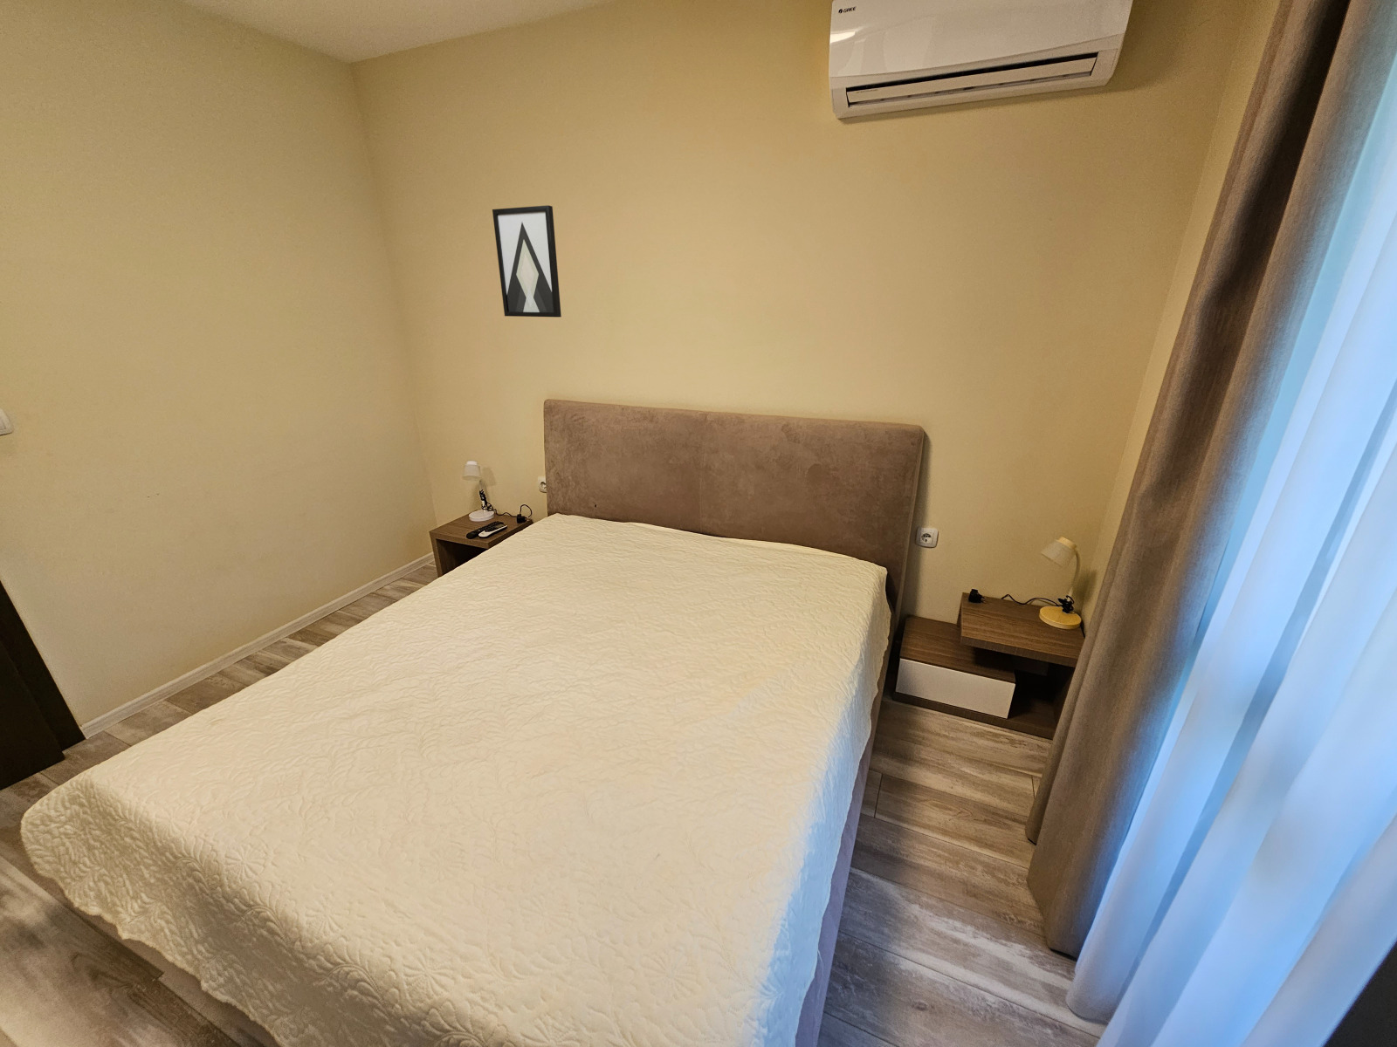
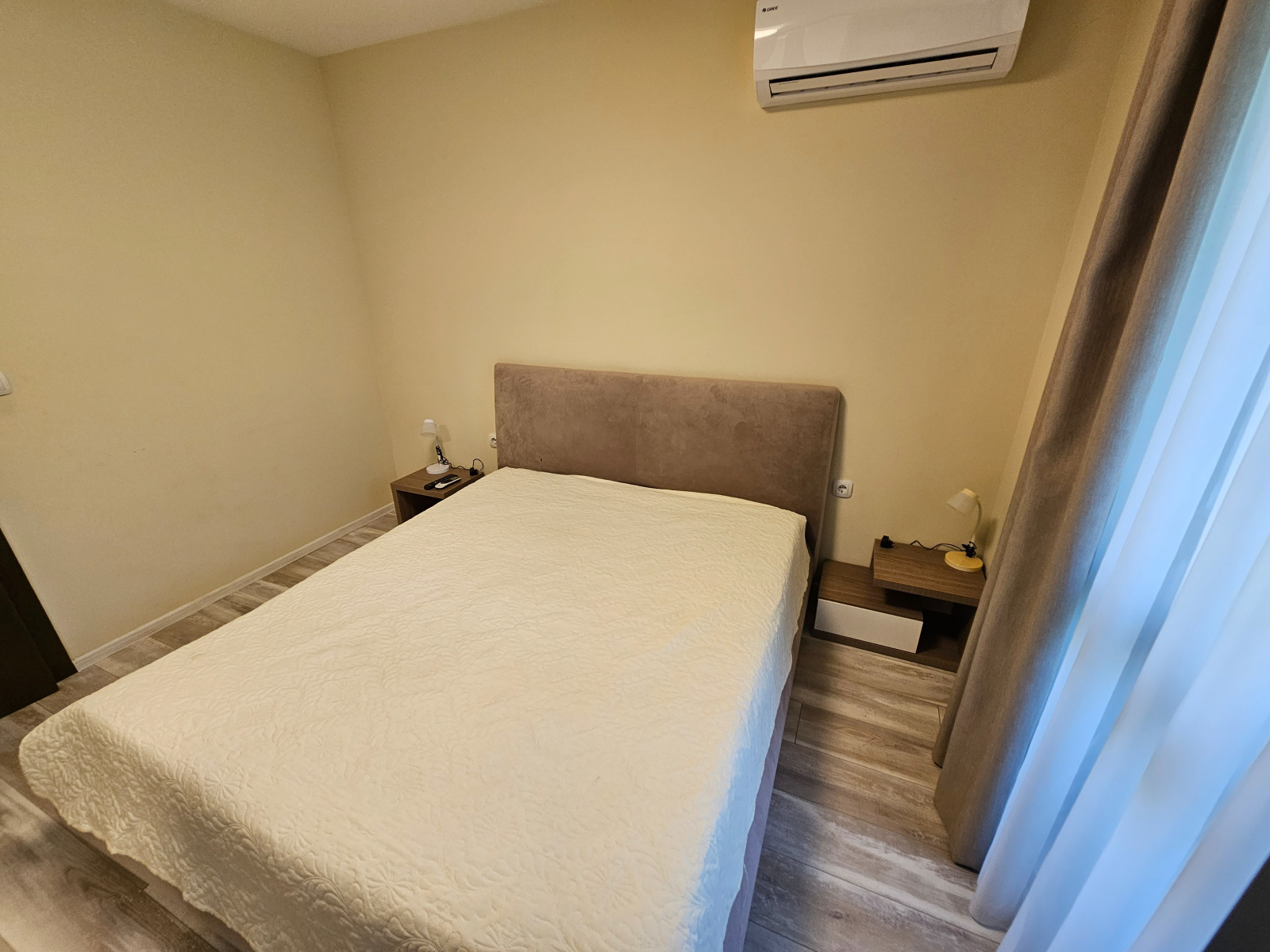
- wall art (527, 264)
